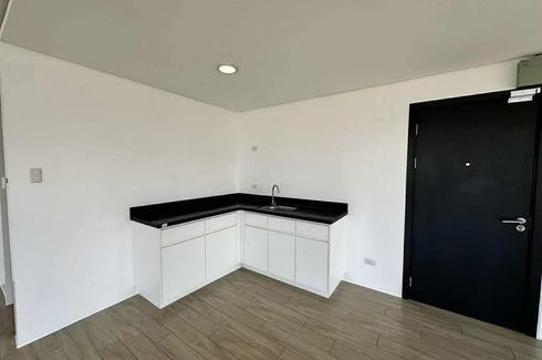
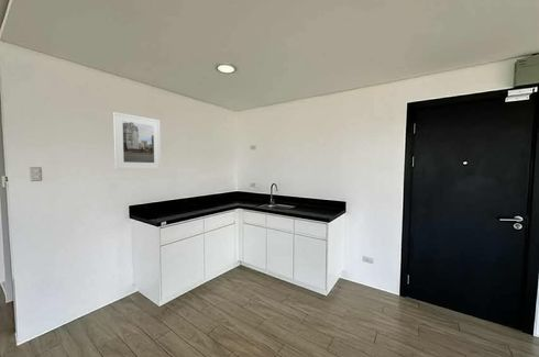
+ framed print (139, 143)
